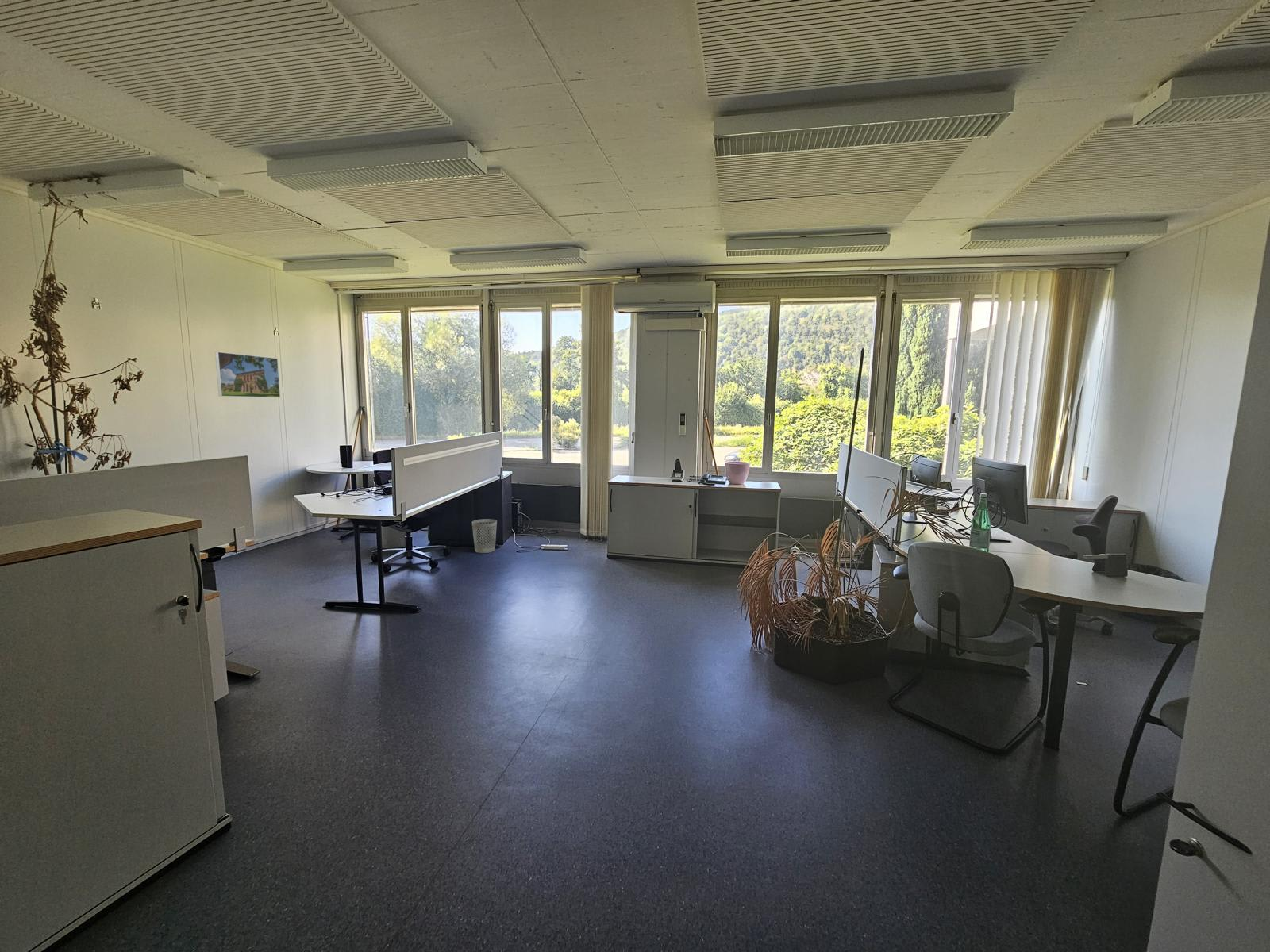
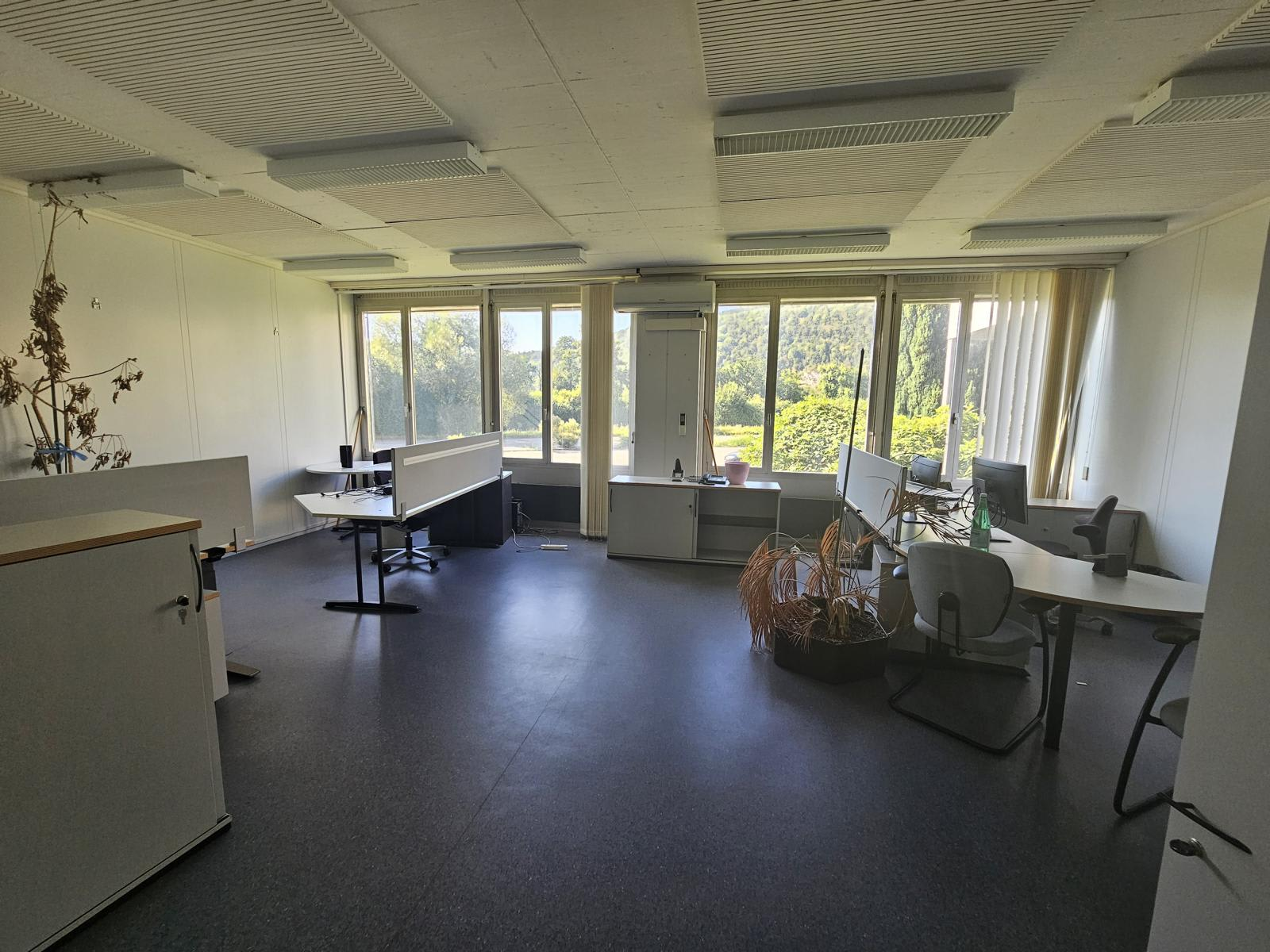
- wastebasket (485, 536)
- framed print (249, 376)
